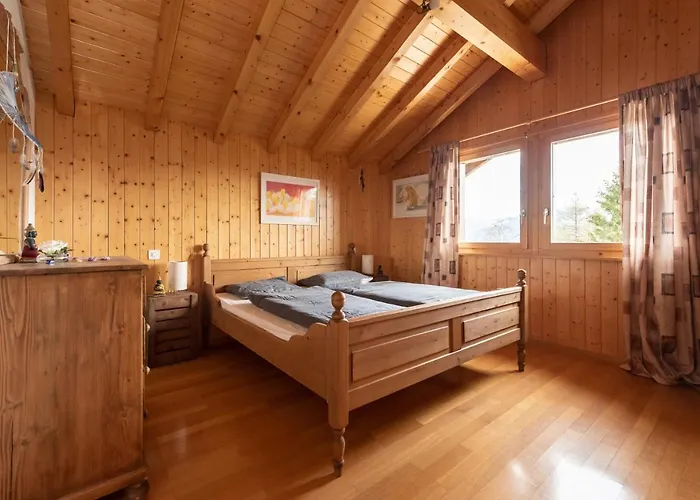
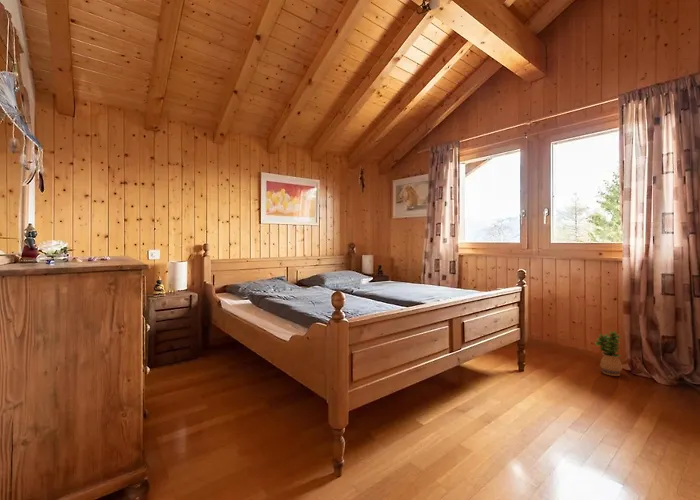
+ potted plant (609, 351)
